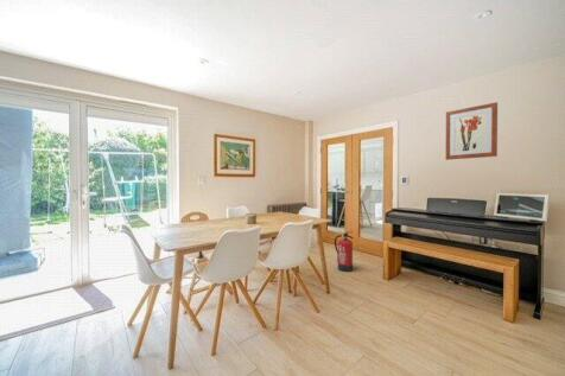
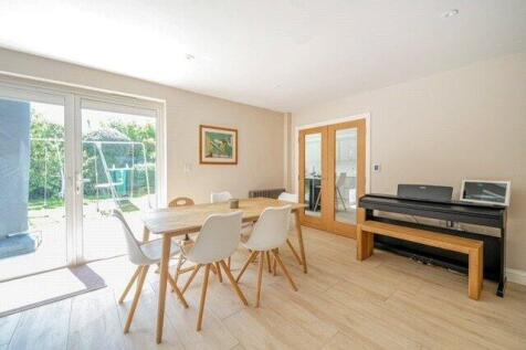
- wall art (470, 133)
- fire extinguisher (343, 249)
